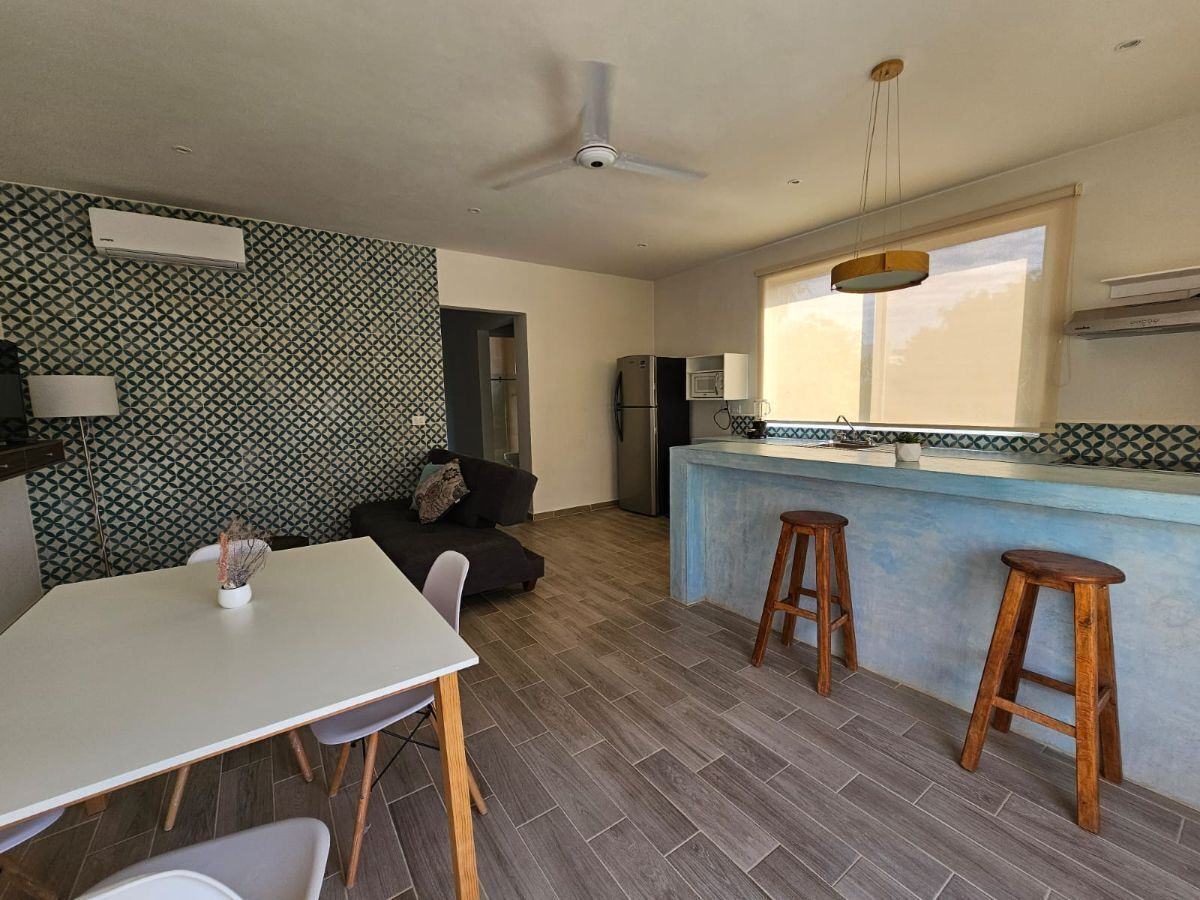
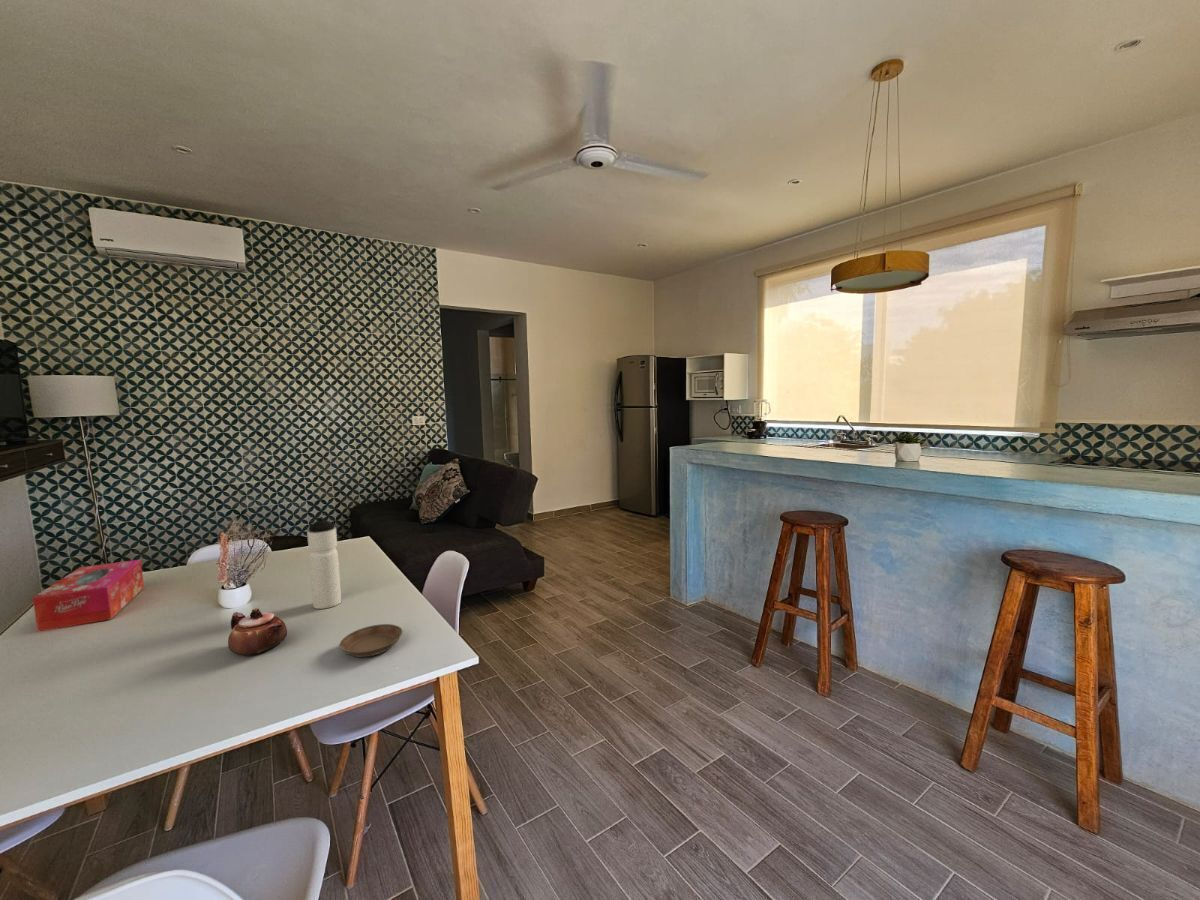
+ saucer (372, 641)
+ water bottle (324, 561)
+ tissue box (94, 591)
+ teapot (256, 627)
